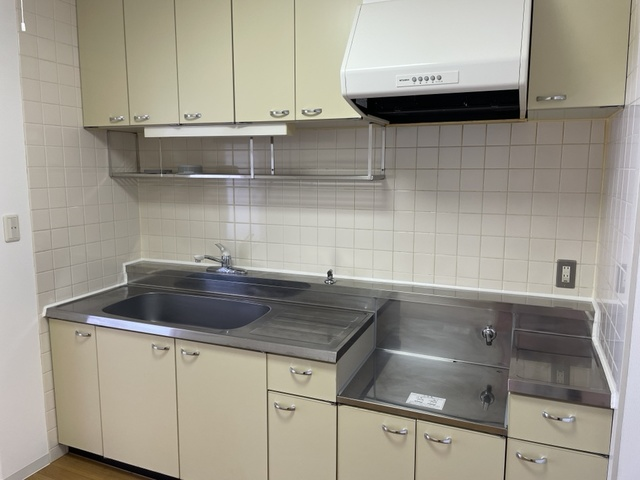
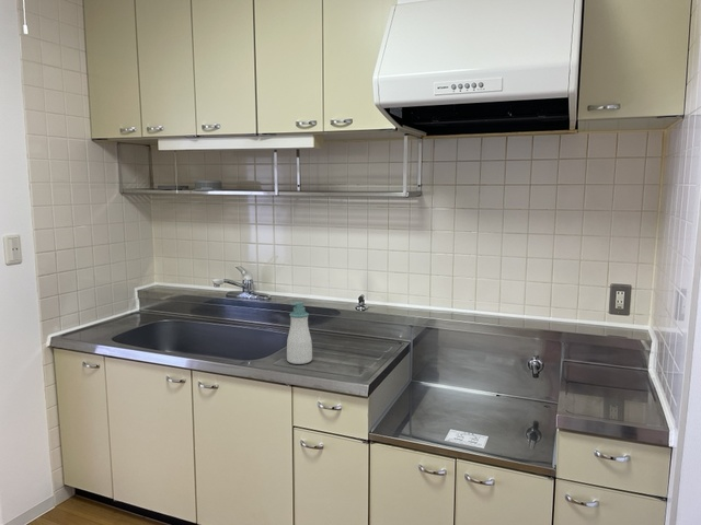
+ soap bottle (299, 331)
